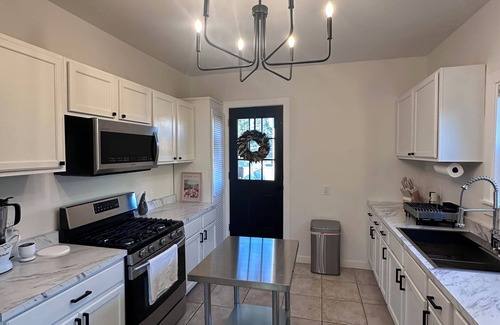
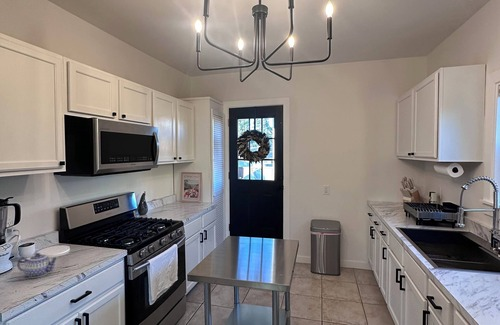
+ teapot (38, 263)
